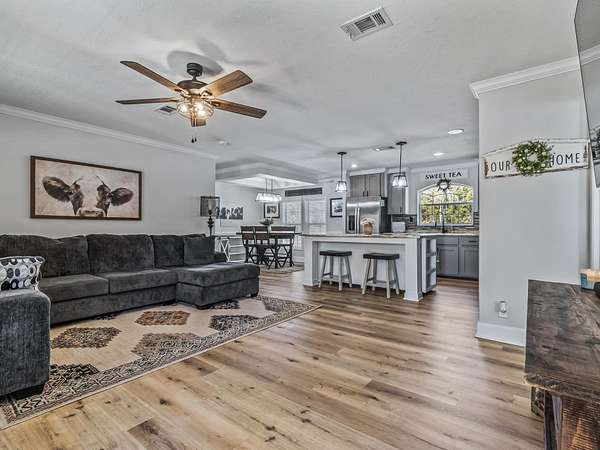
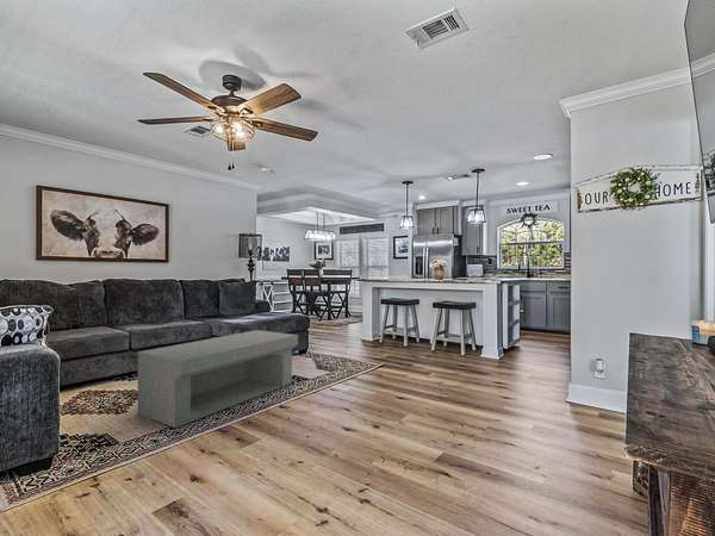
+ coffee table (226, 369)
